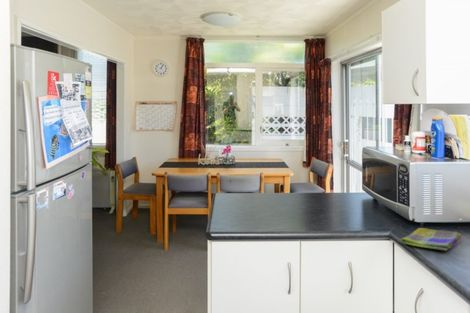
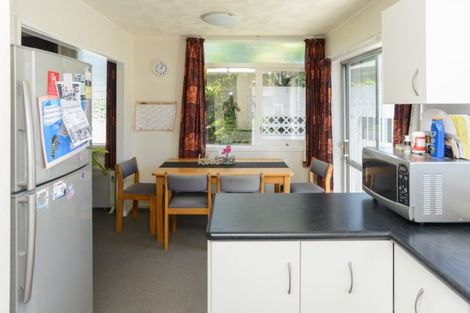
- dish towel (431, 238)
